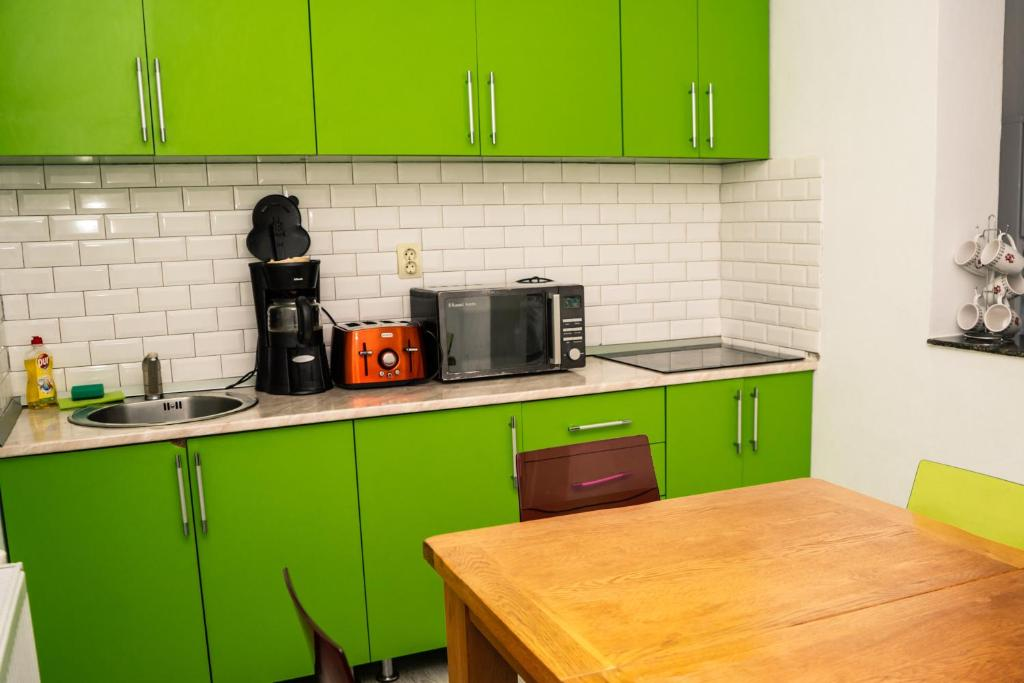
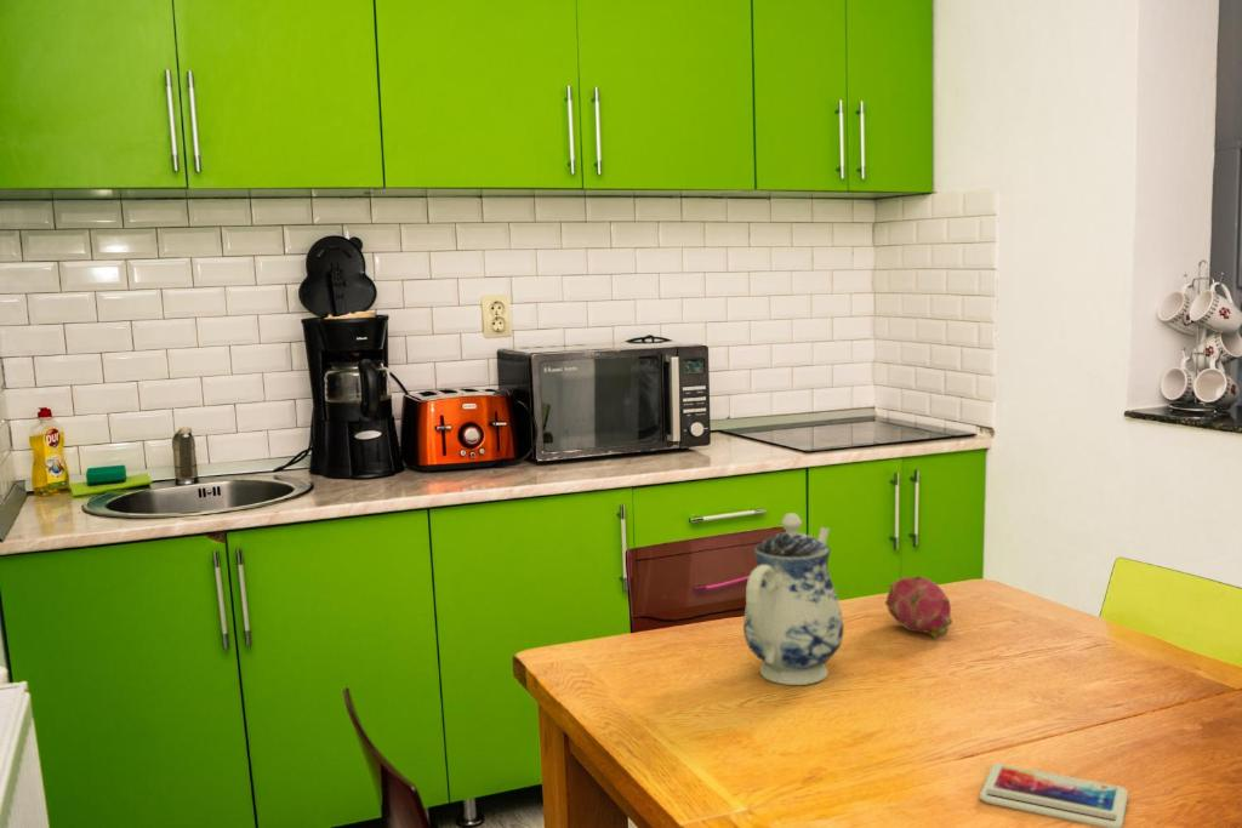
+ smartphone (1053, 794)
+ teapot (792, 593)
+ fruit (918, 603)
